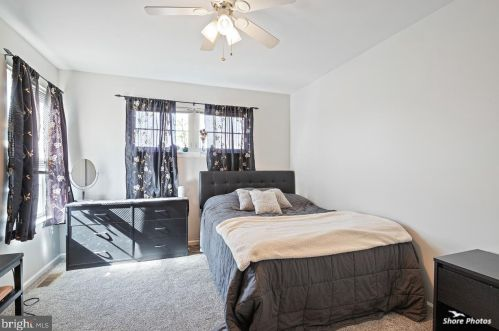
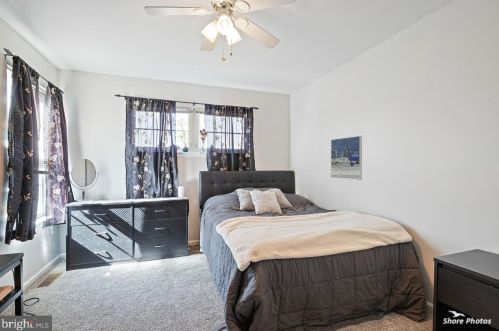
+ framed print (345, 158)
